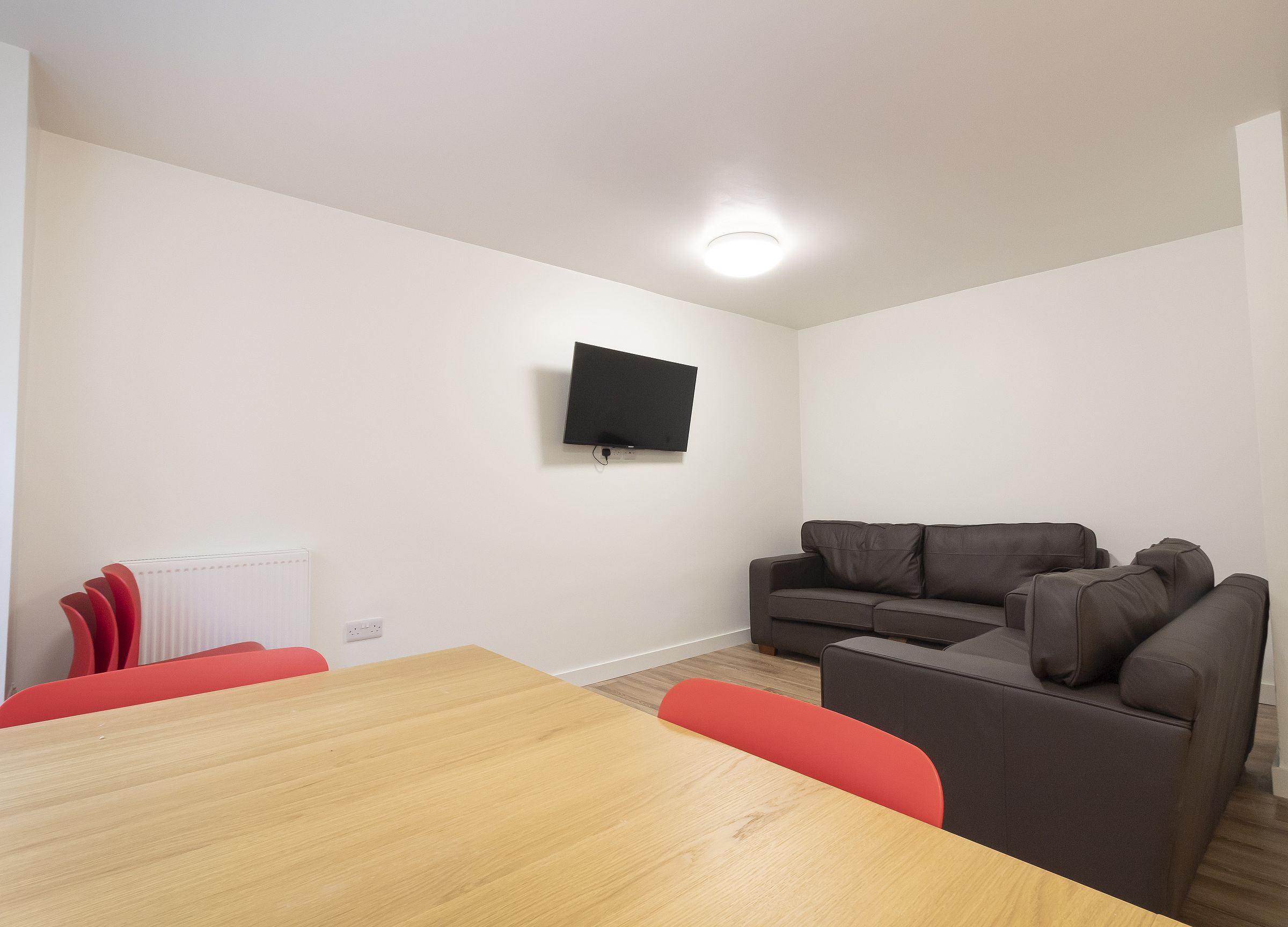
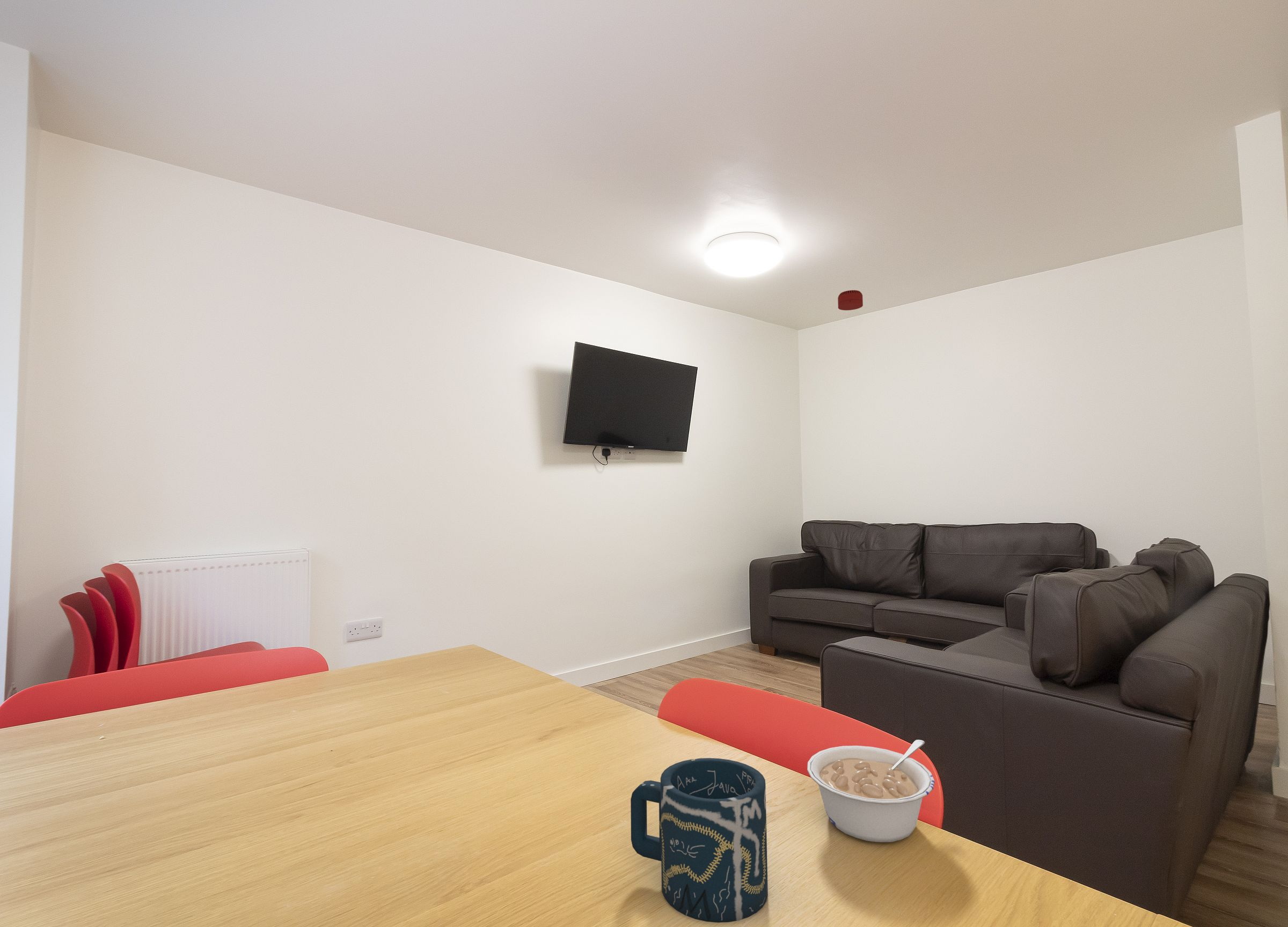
+ smoke detector (850, 300)
+ legume (869, 788)
+ cup (697, 829)
